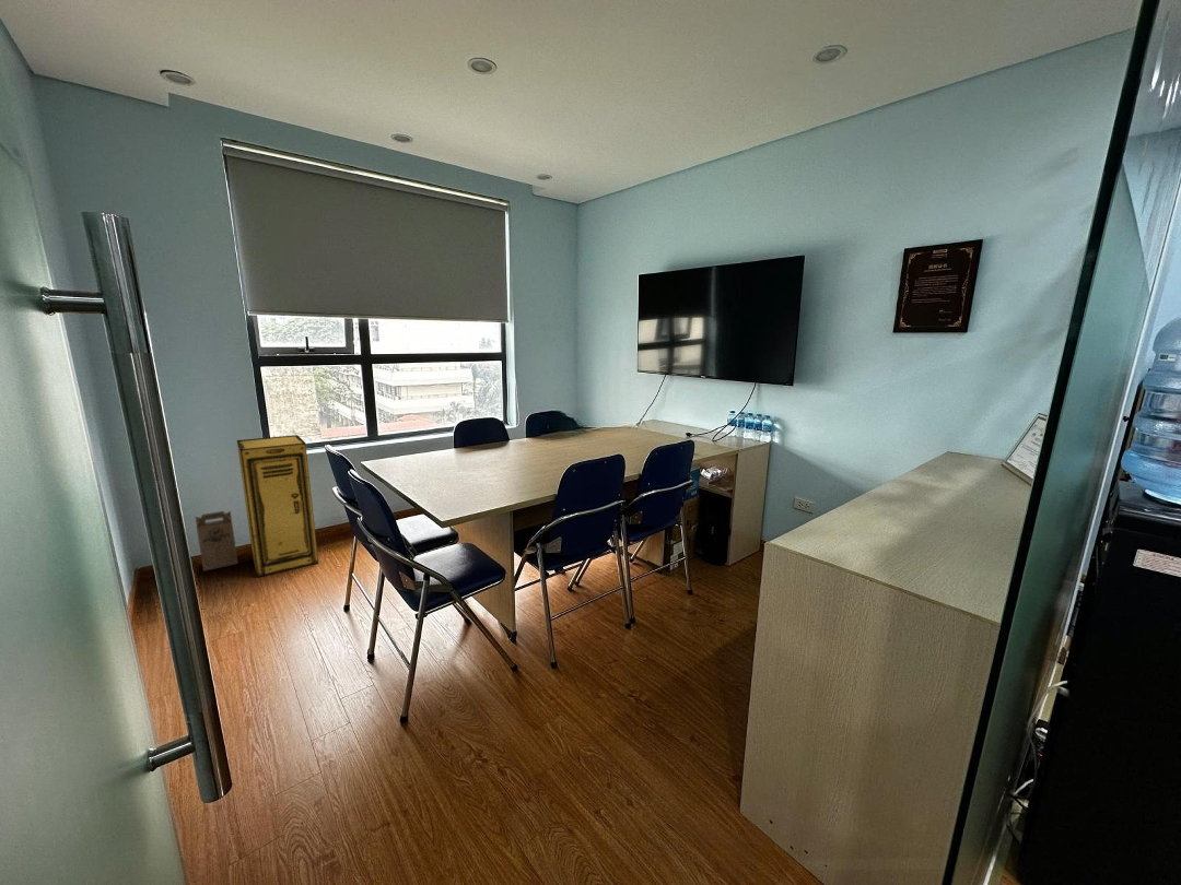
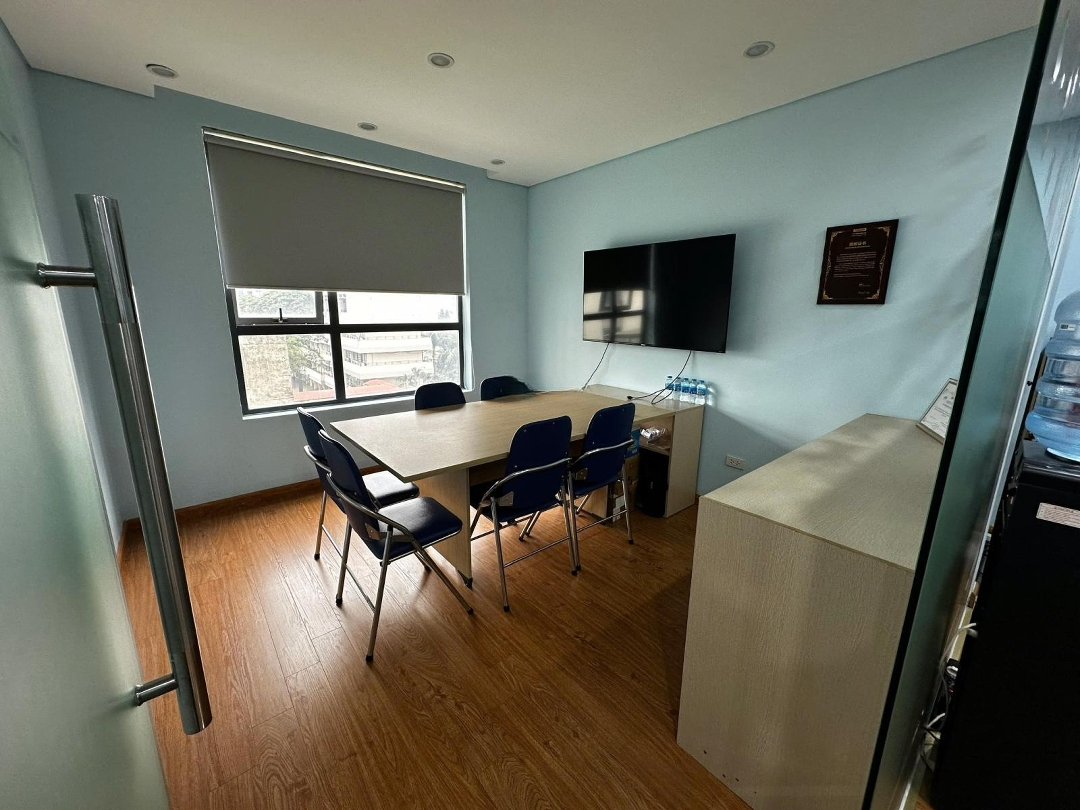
- storage cabinet (278, 503)
- cardboard box (217, 539)
